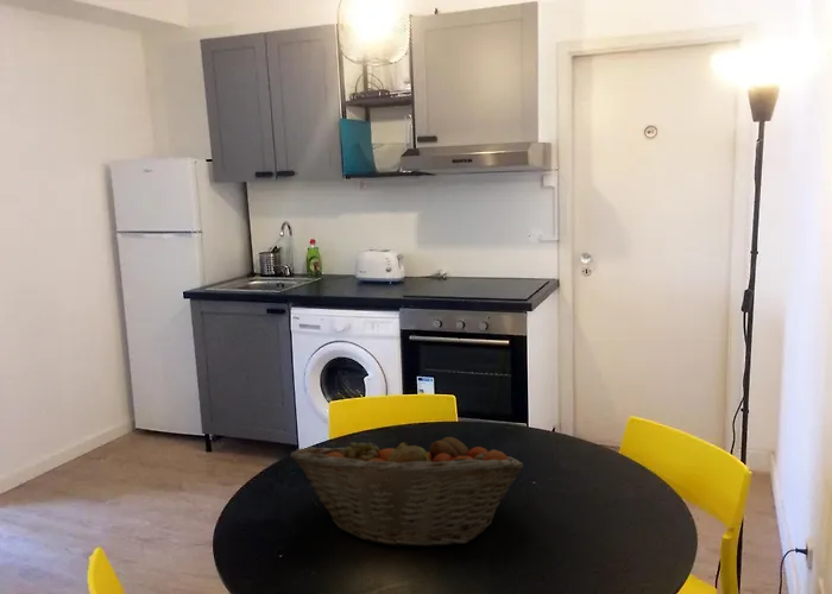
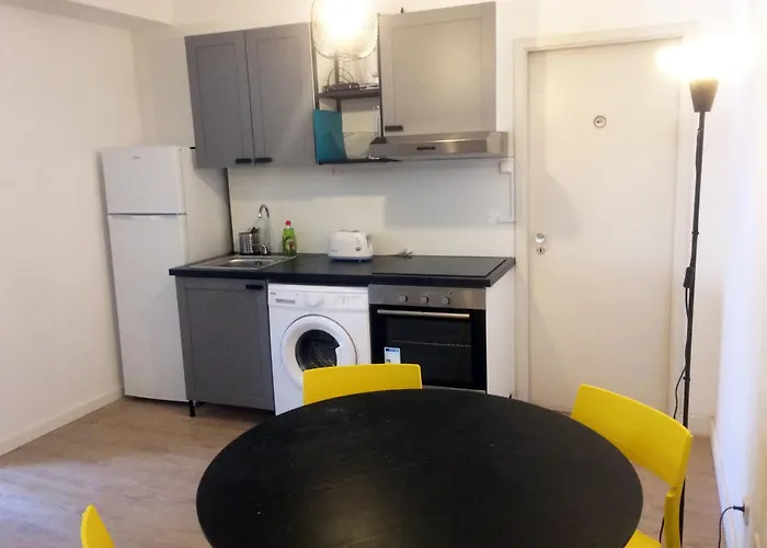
- fruit basket (405, 475)
